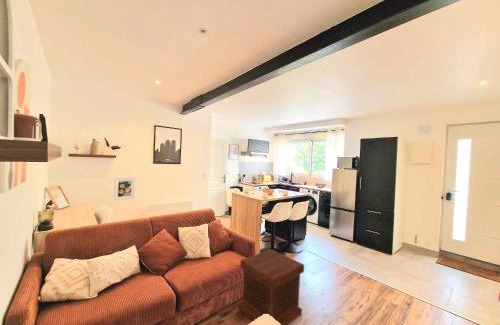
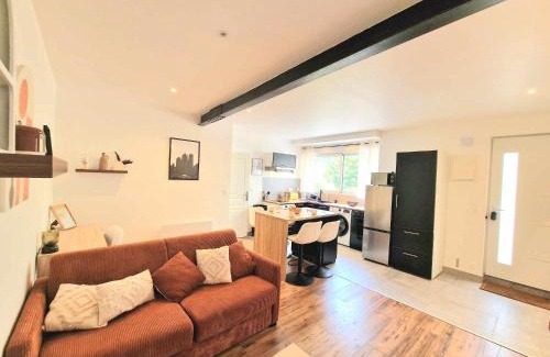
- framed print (124, 188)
- side table (270, 286)
